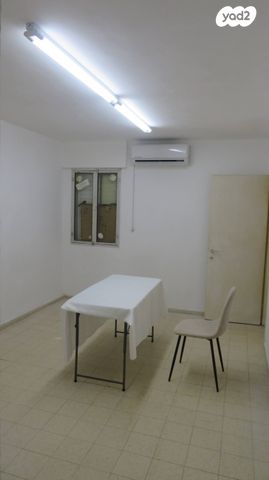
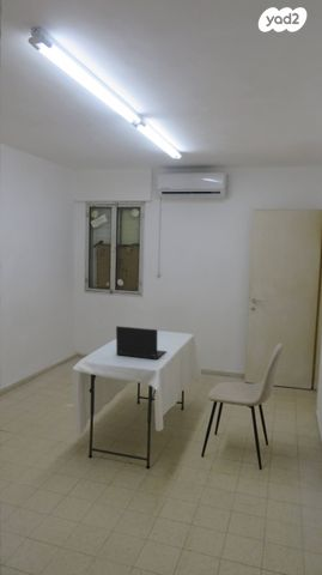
+ laptop (141, 339)
